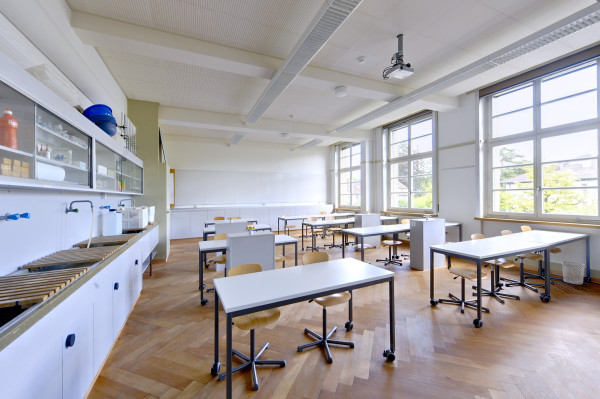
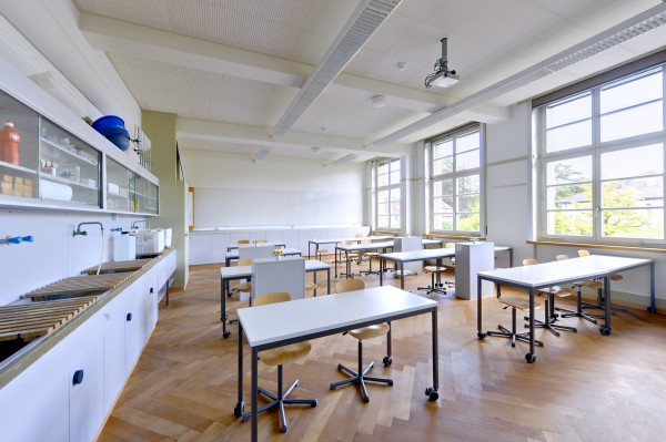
- wastebasket (572, 273)
